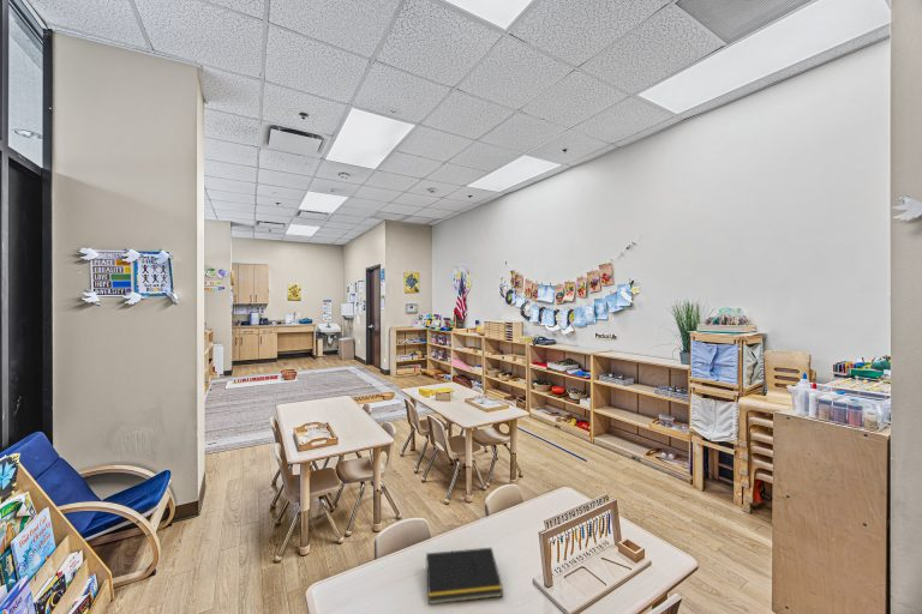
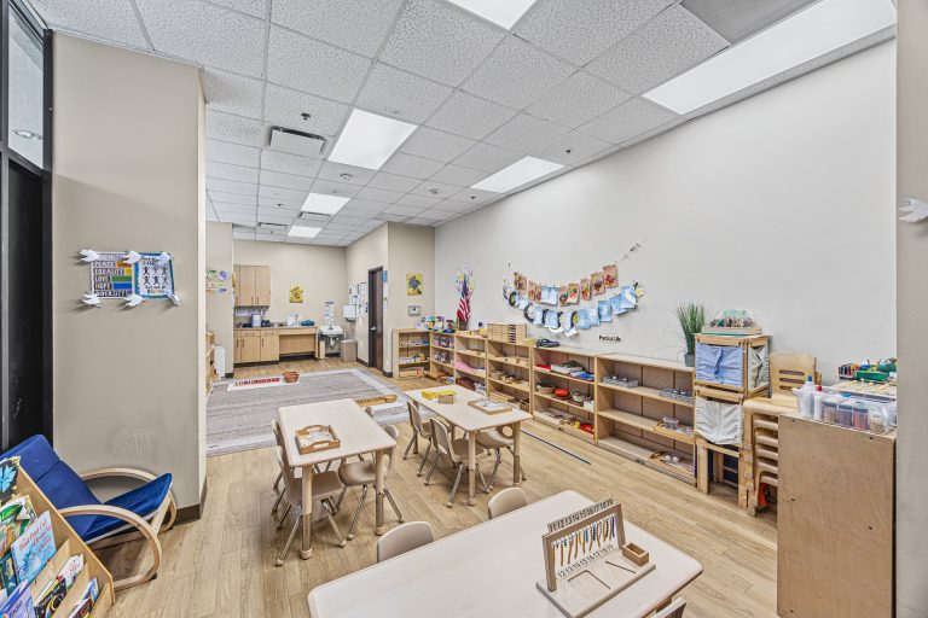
- notepad (462, 573)
